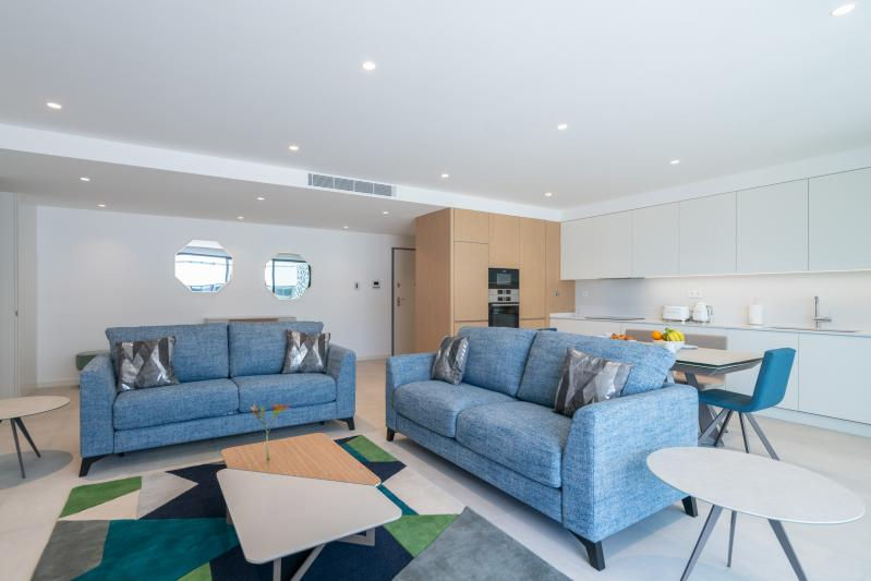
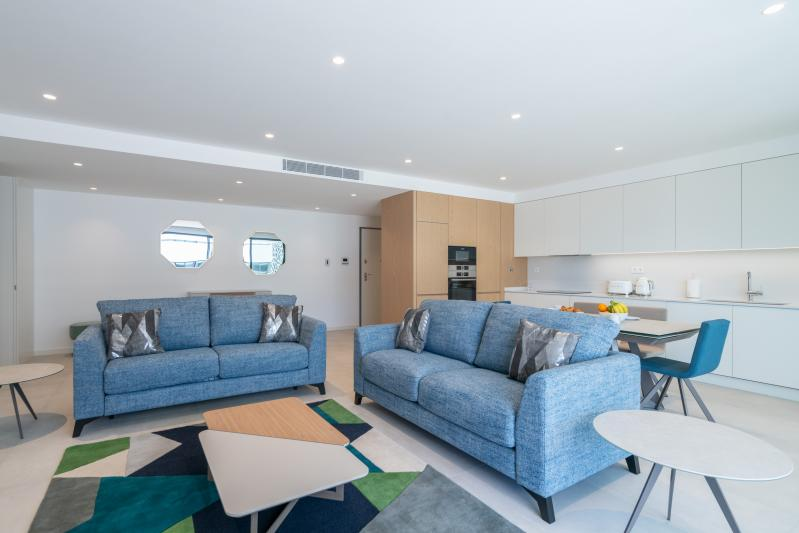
- flower (268, 431)
